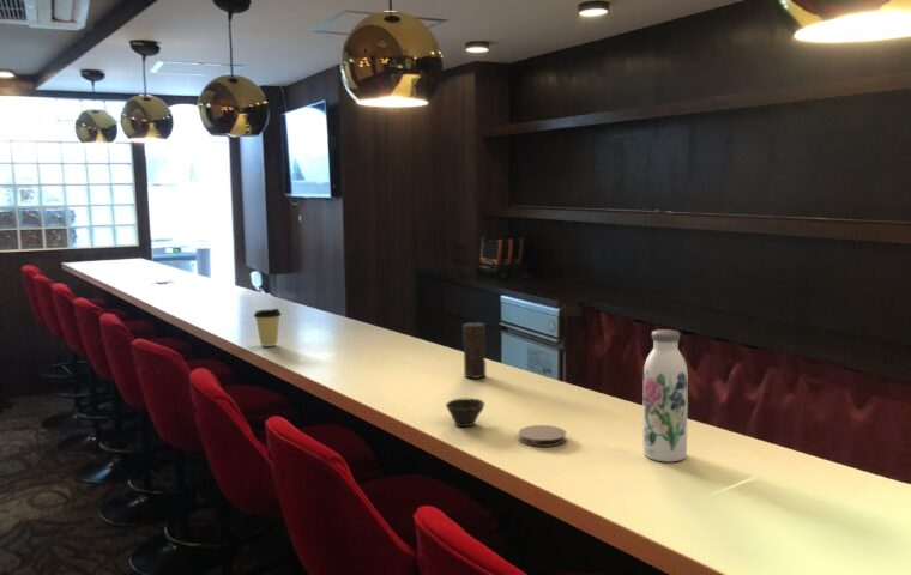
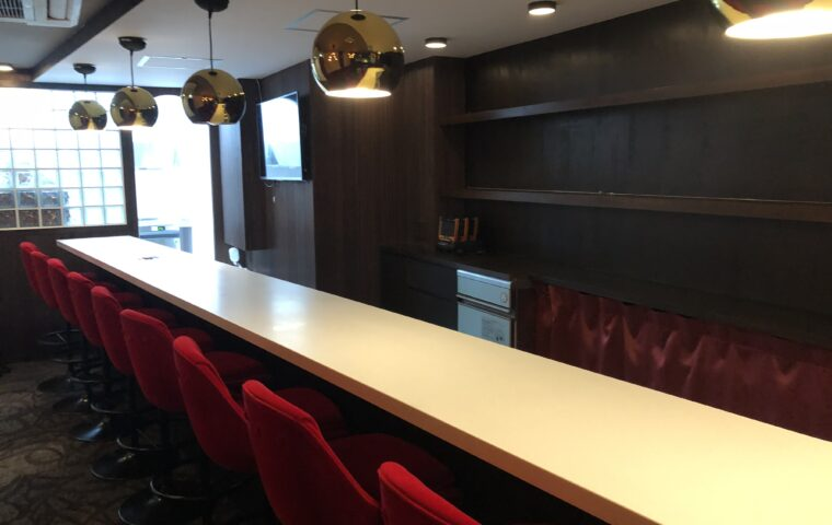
- candle (475, 350)
- coaster (542, 435)
- coffee cup (267, 327)
- water bottle (664, 393)
- cup (467, 412)
